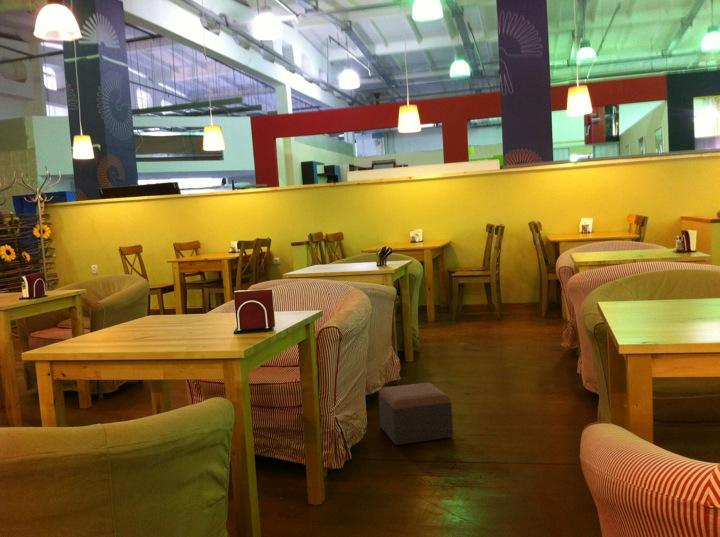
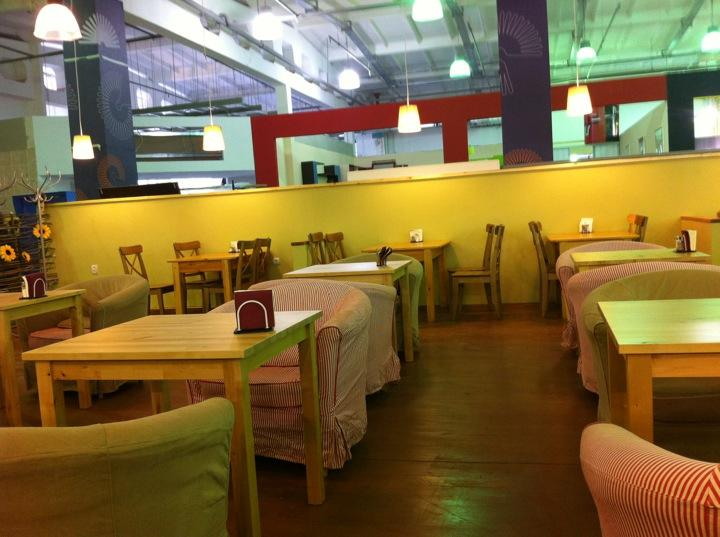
- footstool (414, 411)
